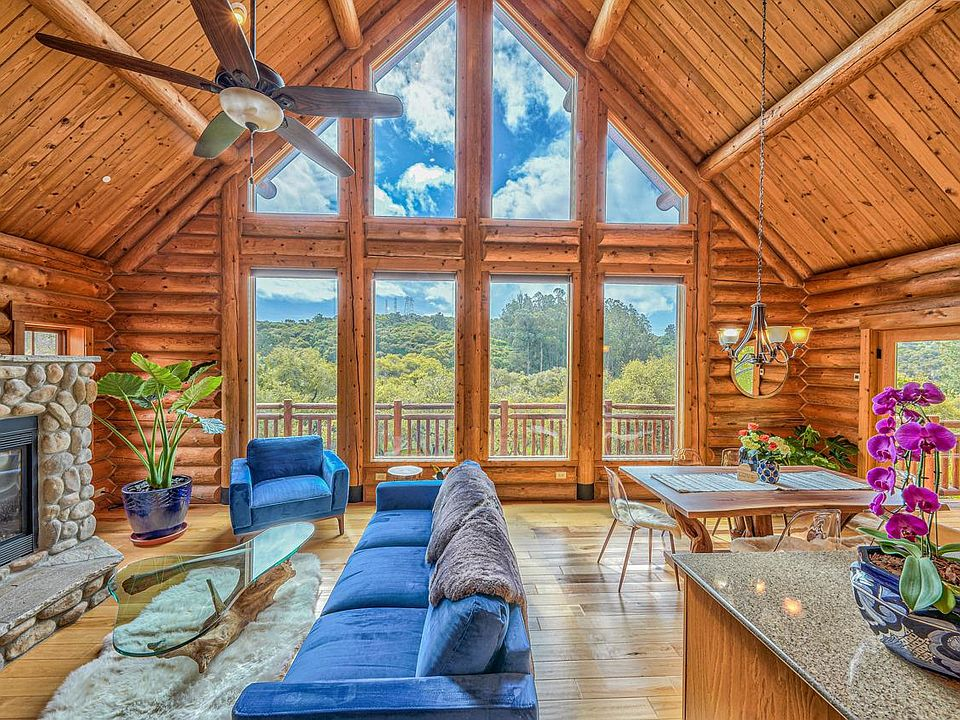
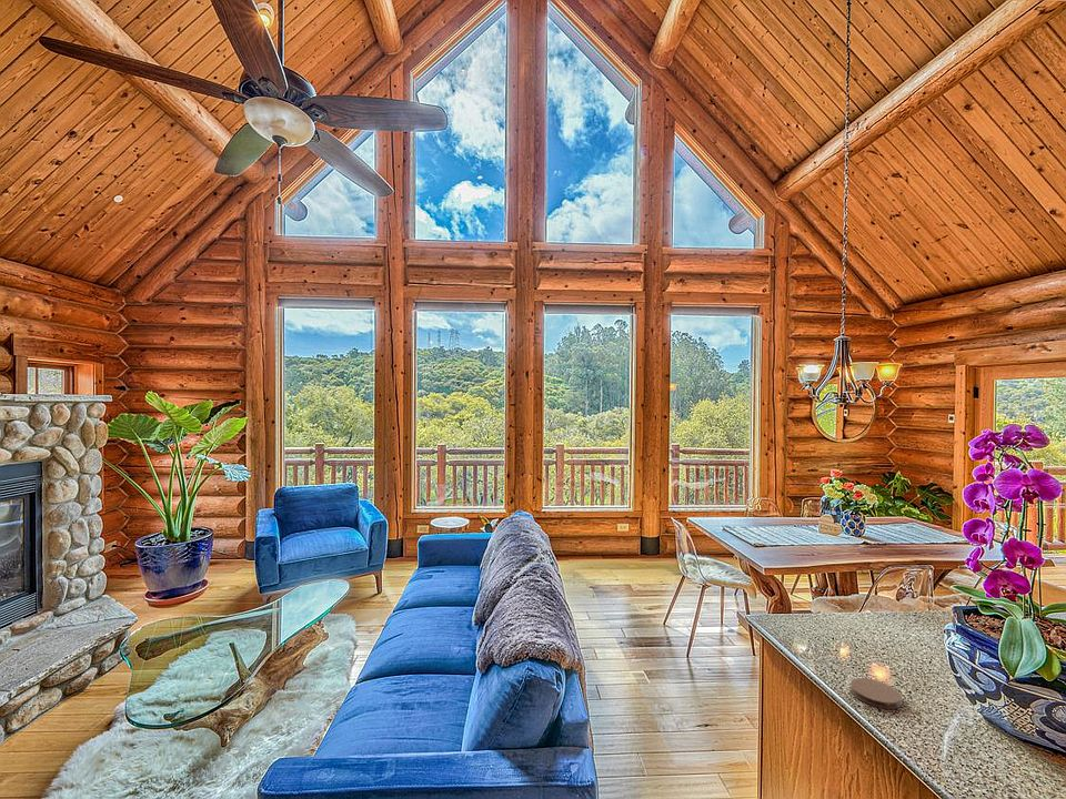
+ coaster (875, 692)
